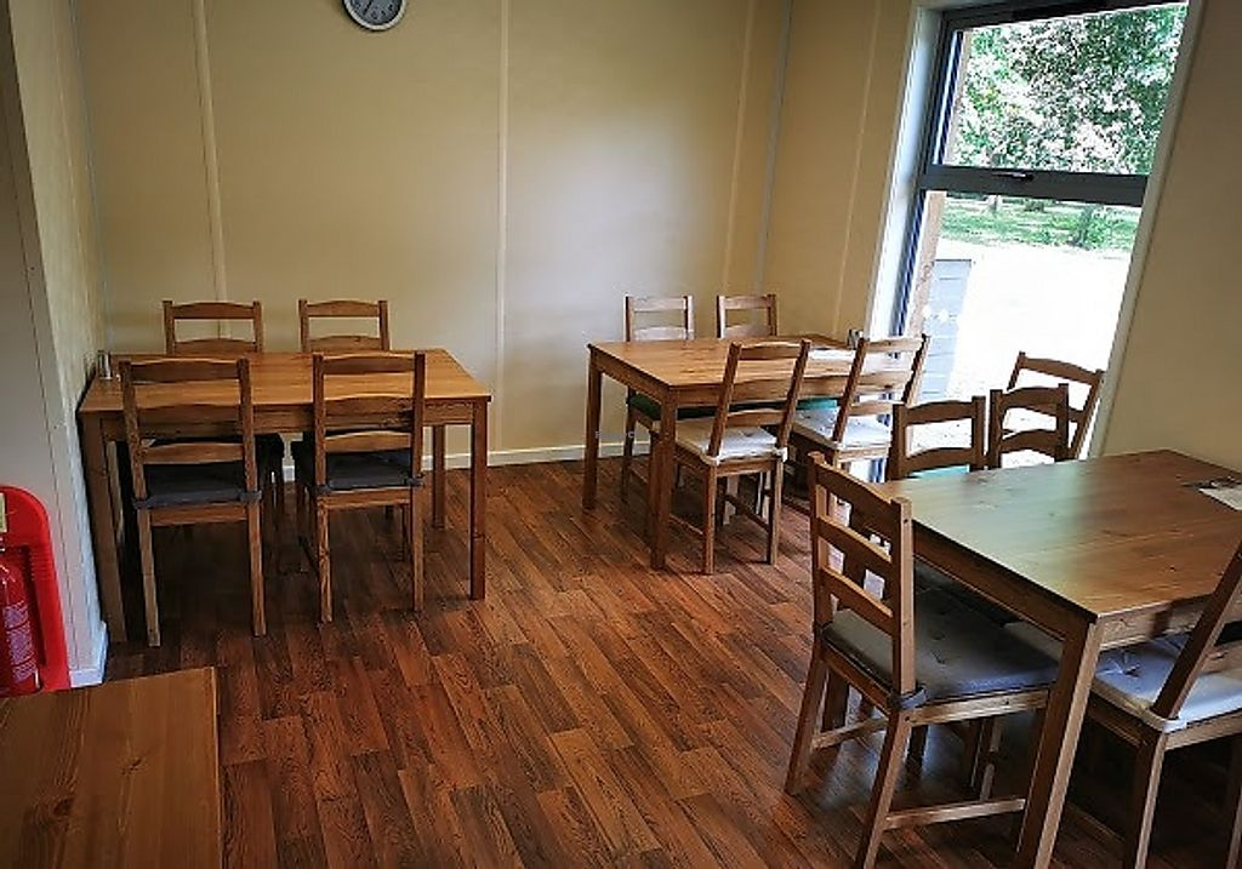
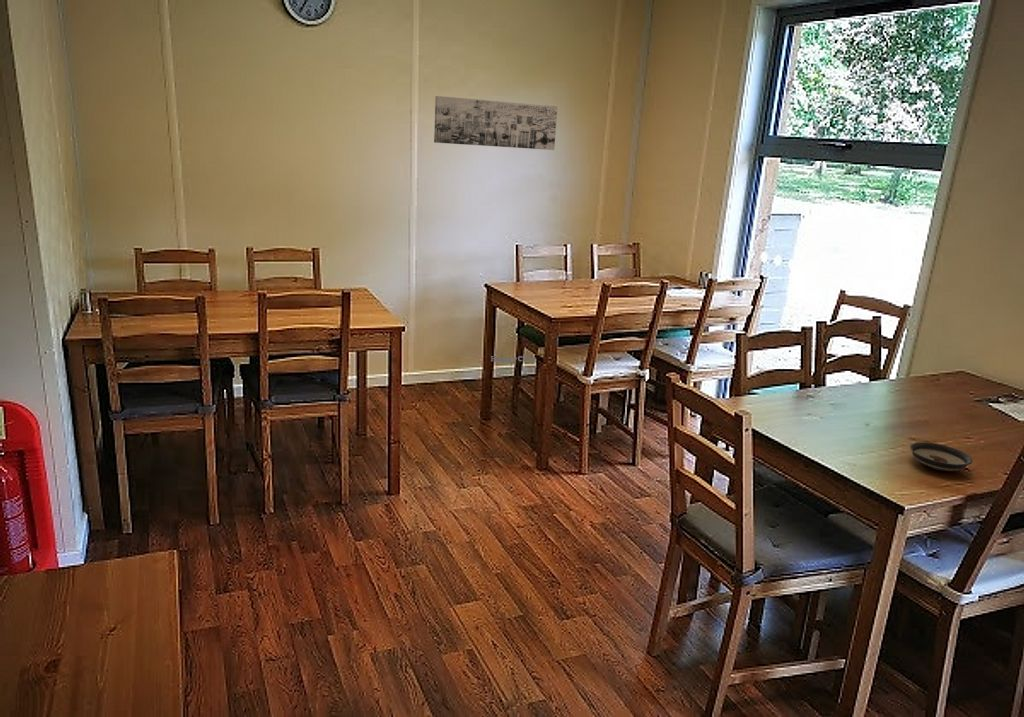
+ wall art (497, 124)
+ saucer (939, 459)
